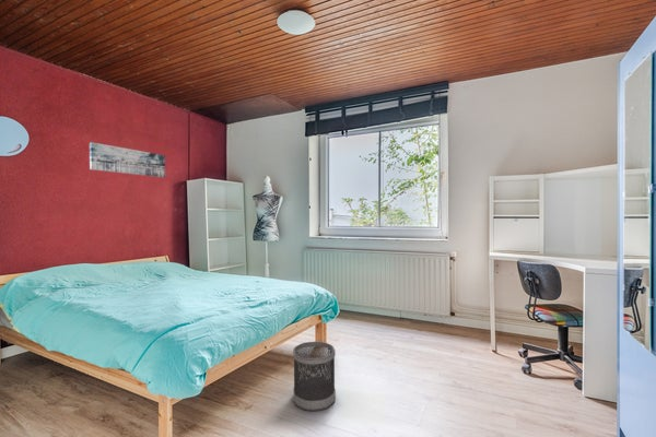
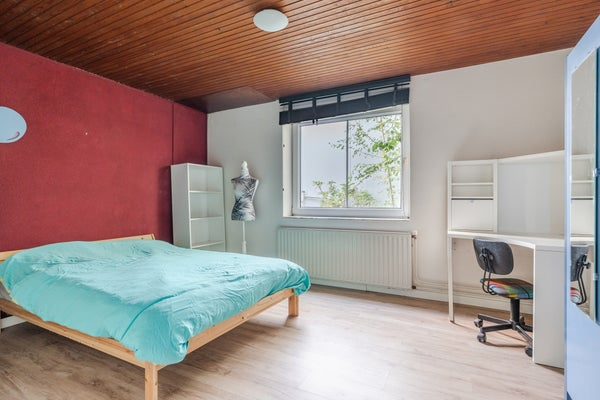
- wastebasket (314, 374)
- wall art (130, 162)
